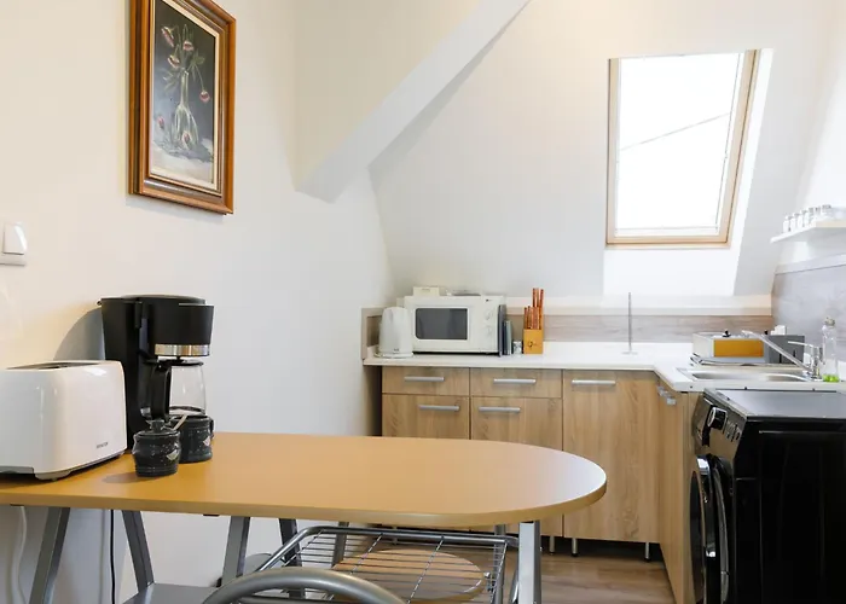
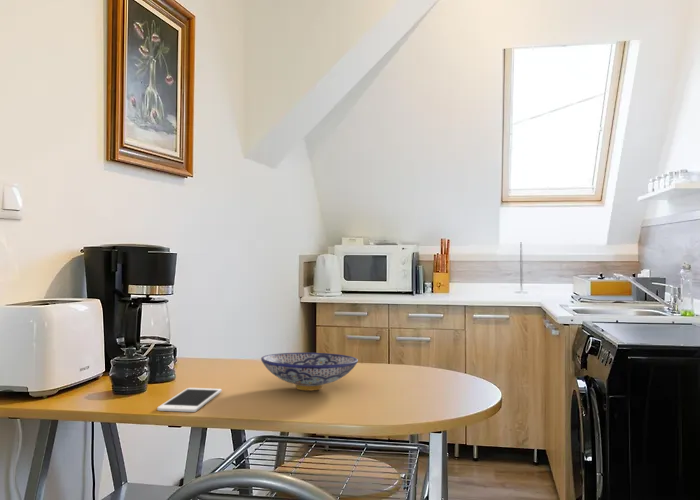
+ bowl (309, 371)
+ cell phone (191, 399)
